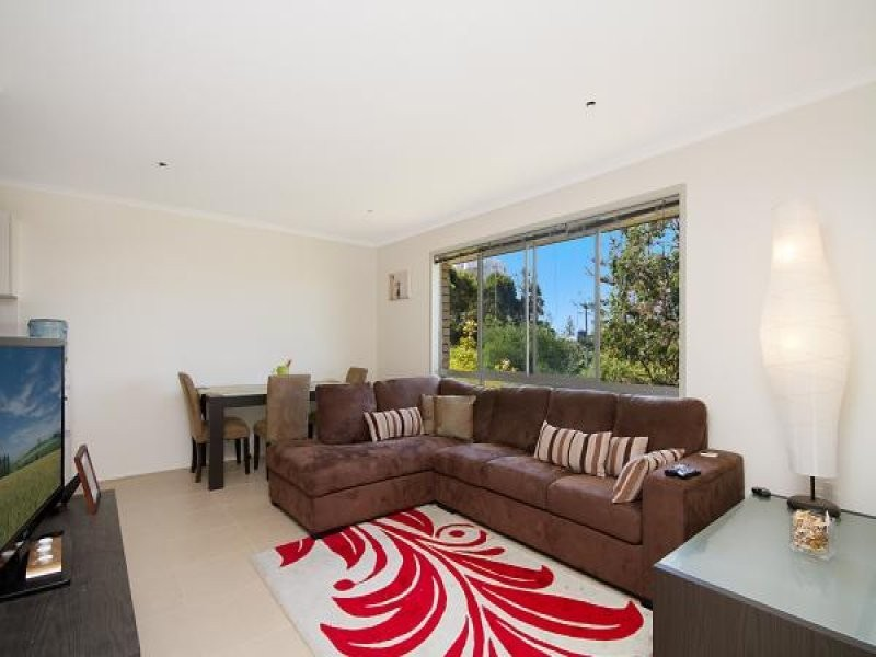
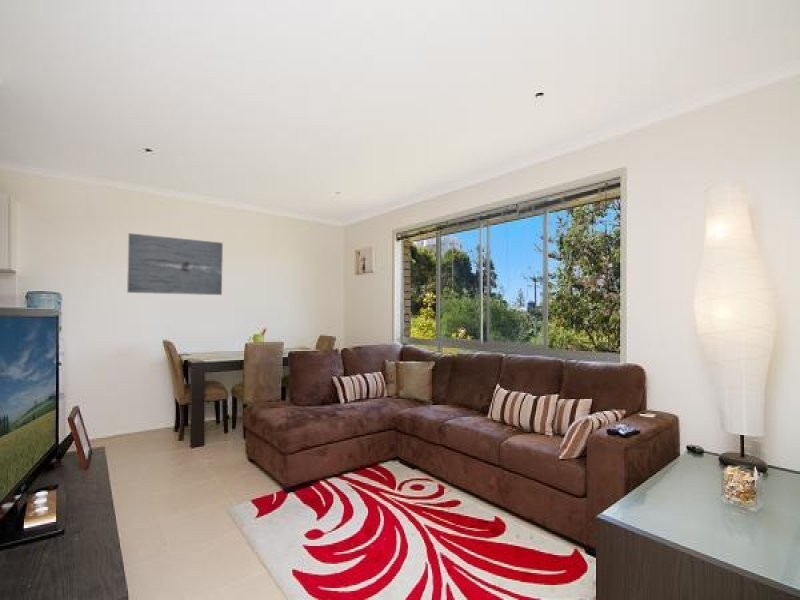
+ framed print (178, 266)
